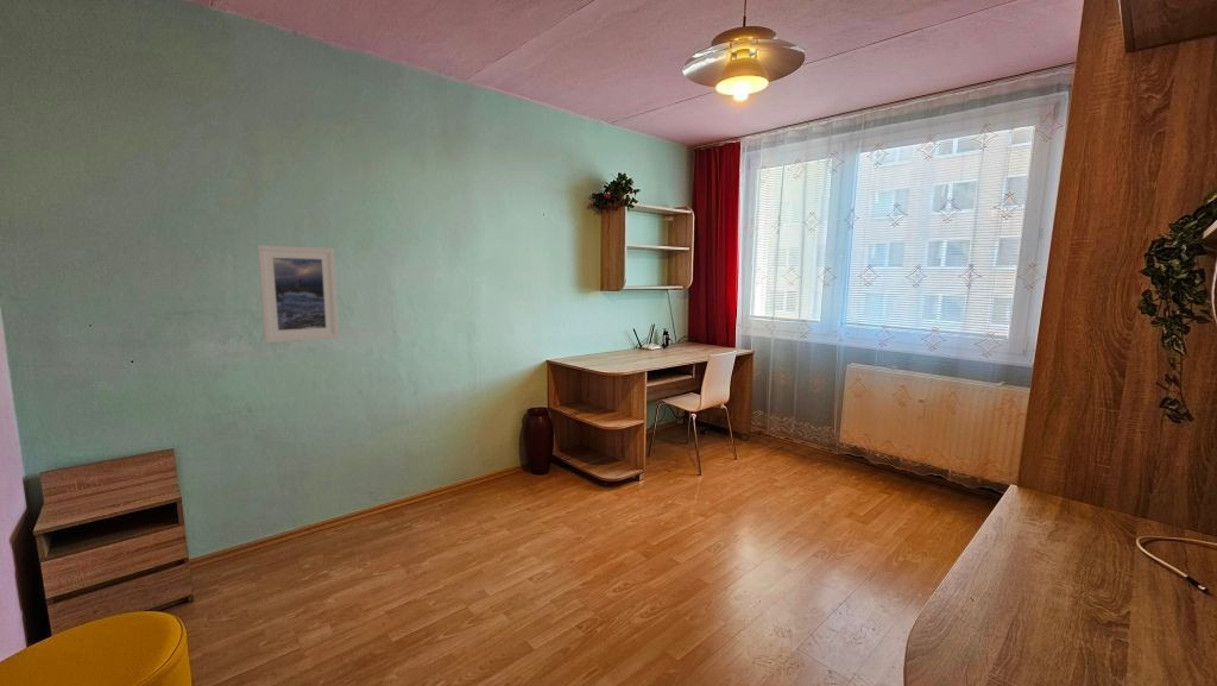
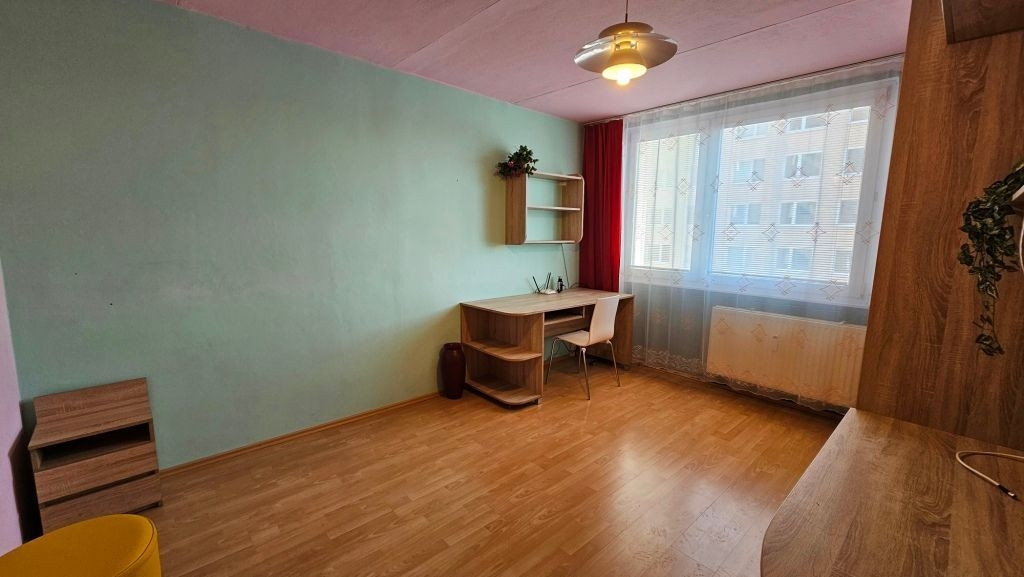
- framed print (299, 294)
